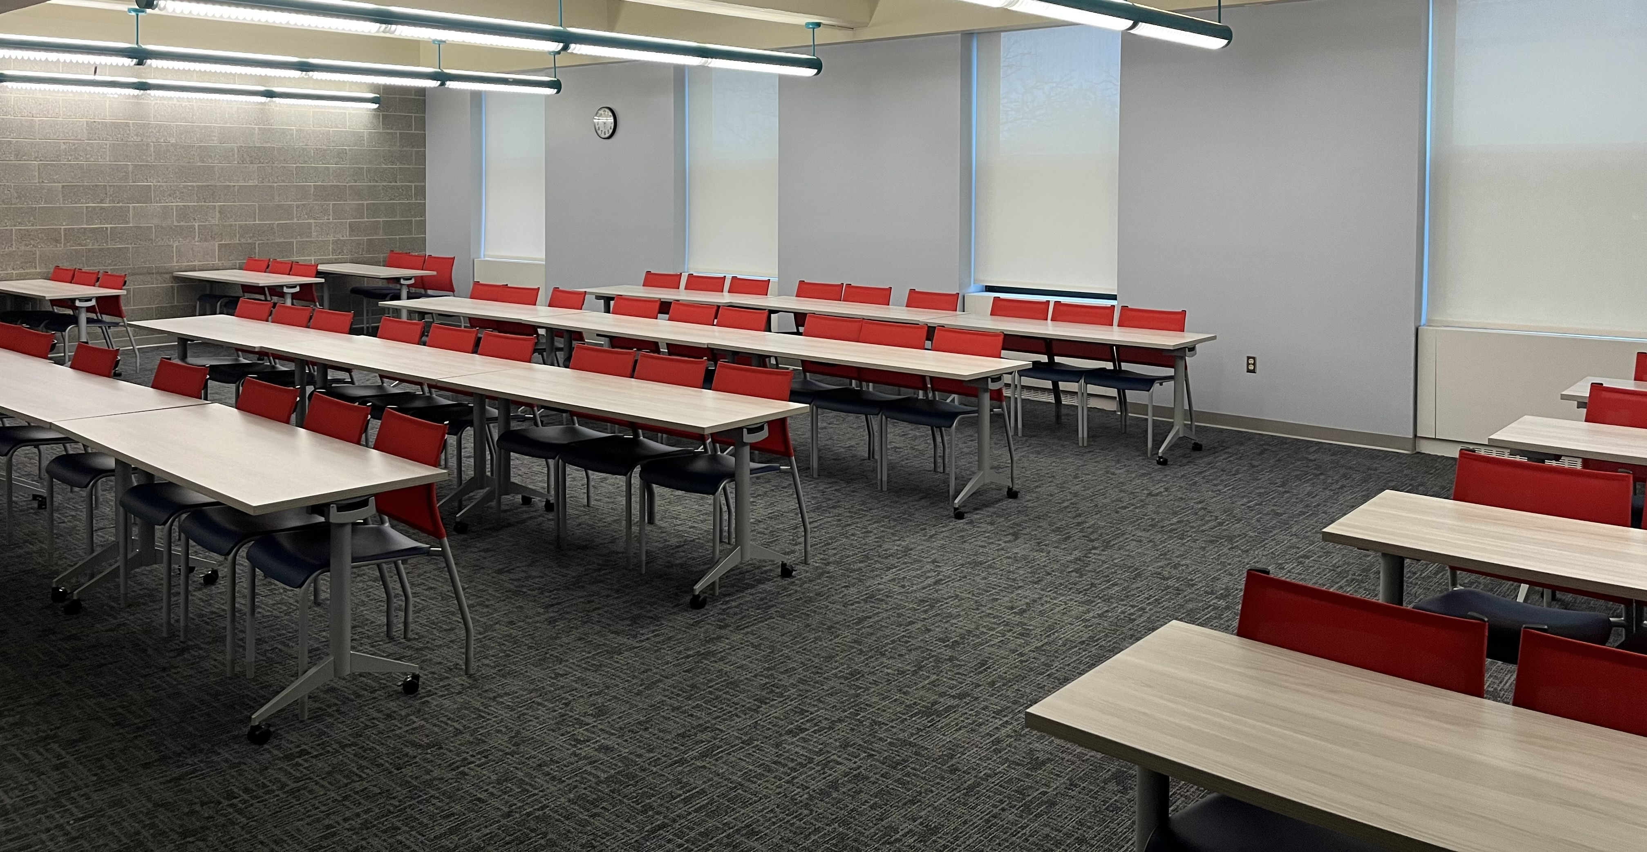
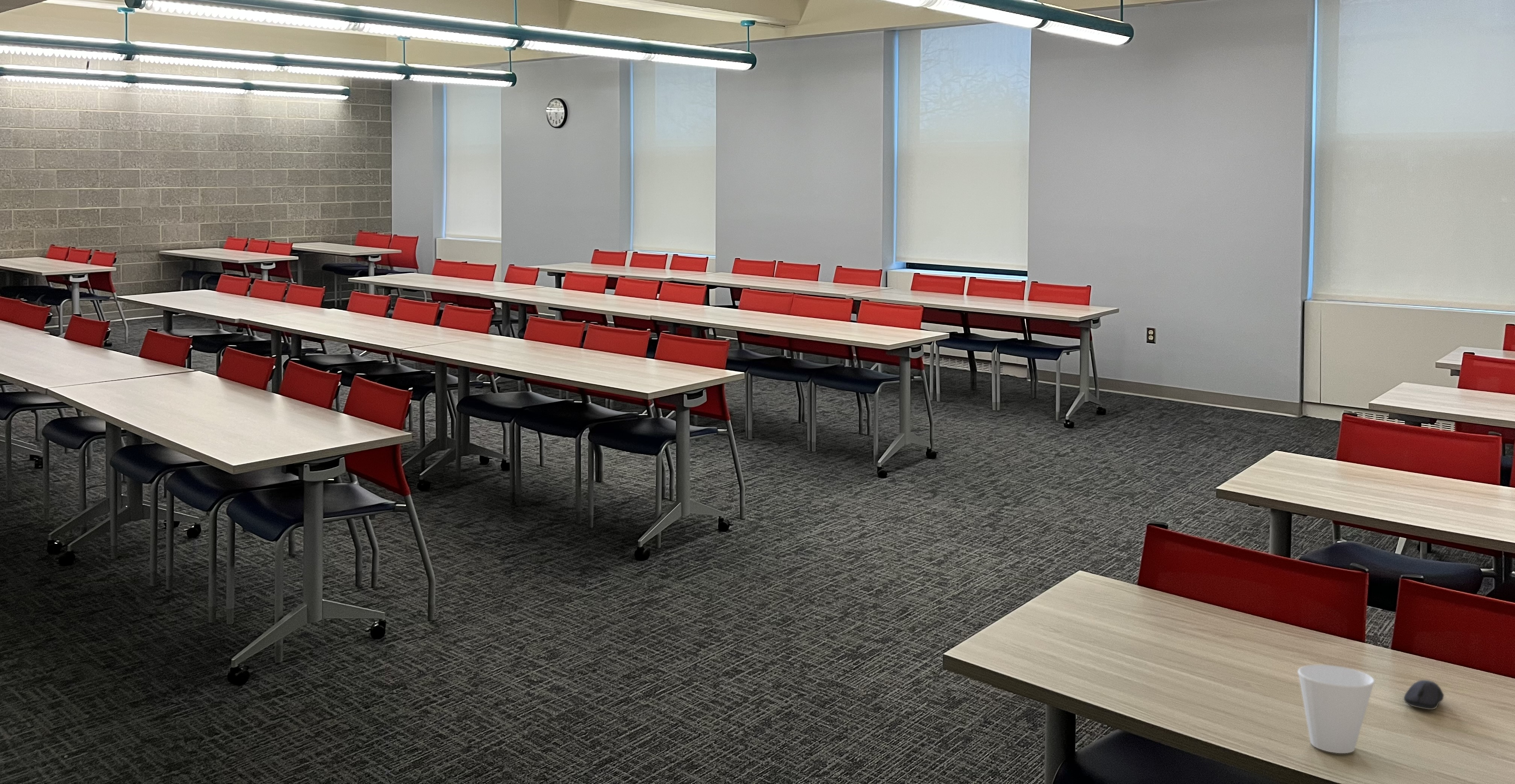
+ computer mouse (1424, 693)
+ cup (1334, 710)
